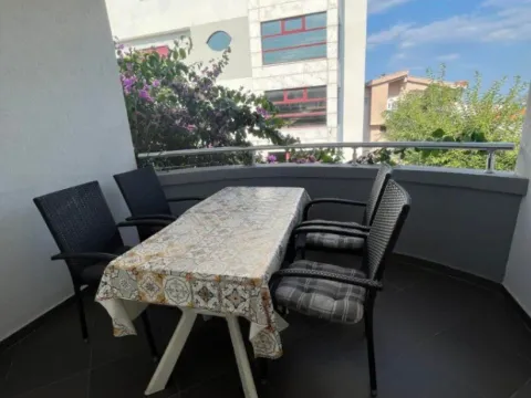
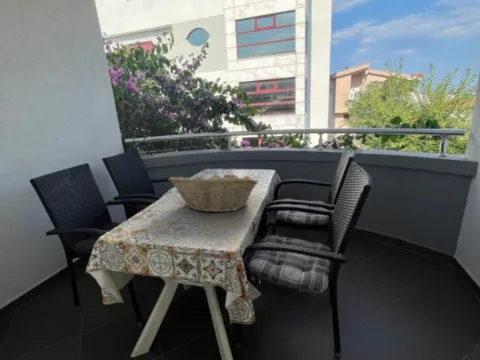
+ fruit basket (213, 187)
